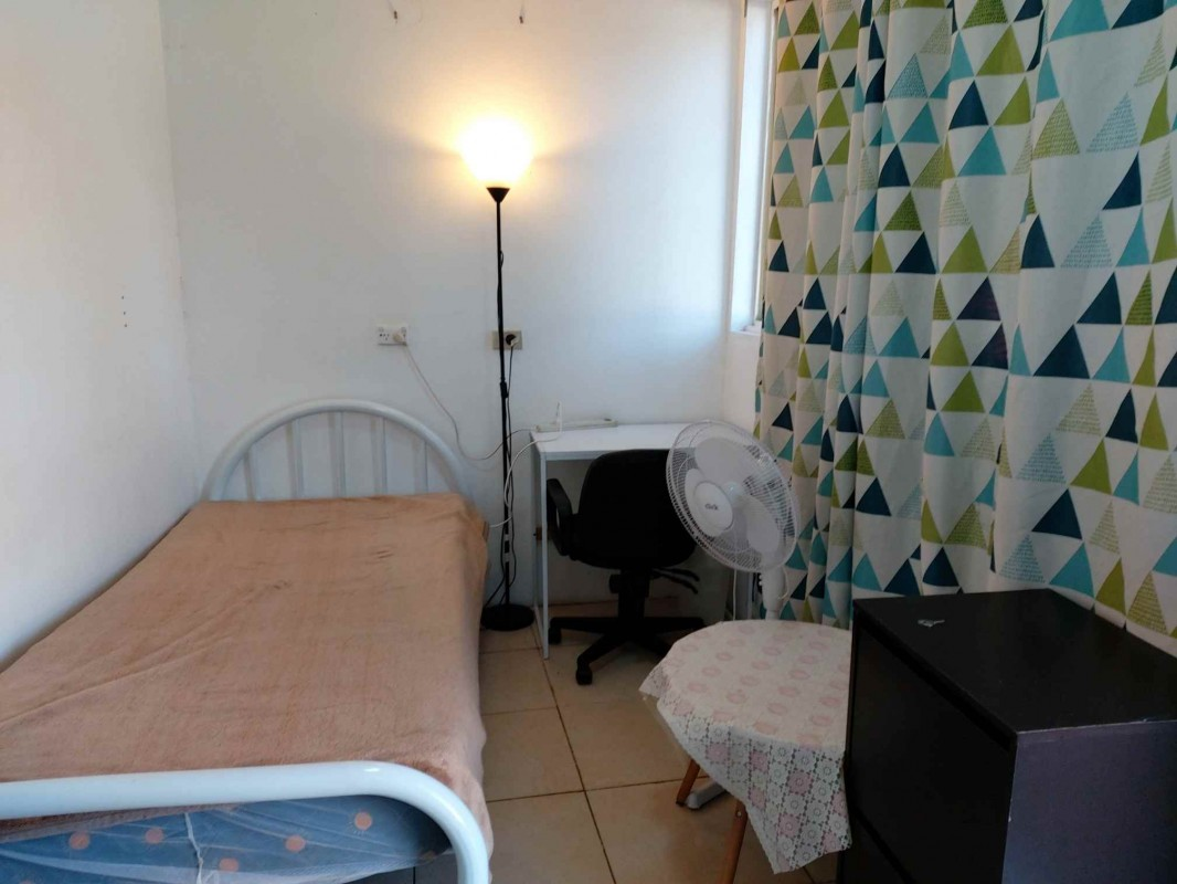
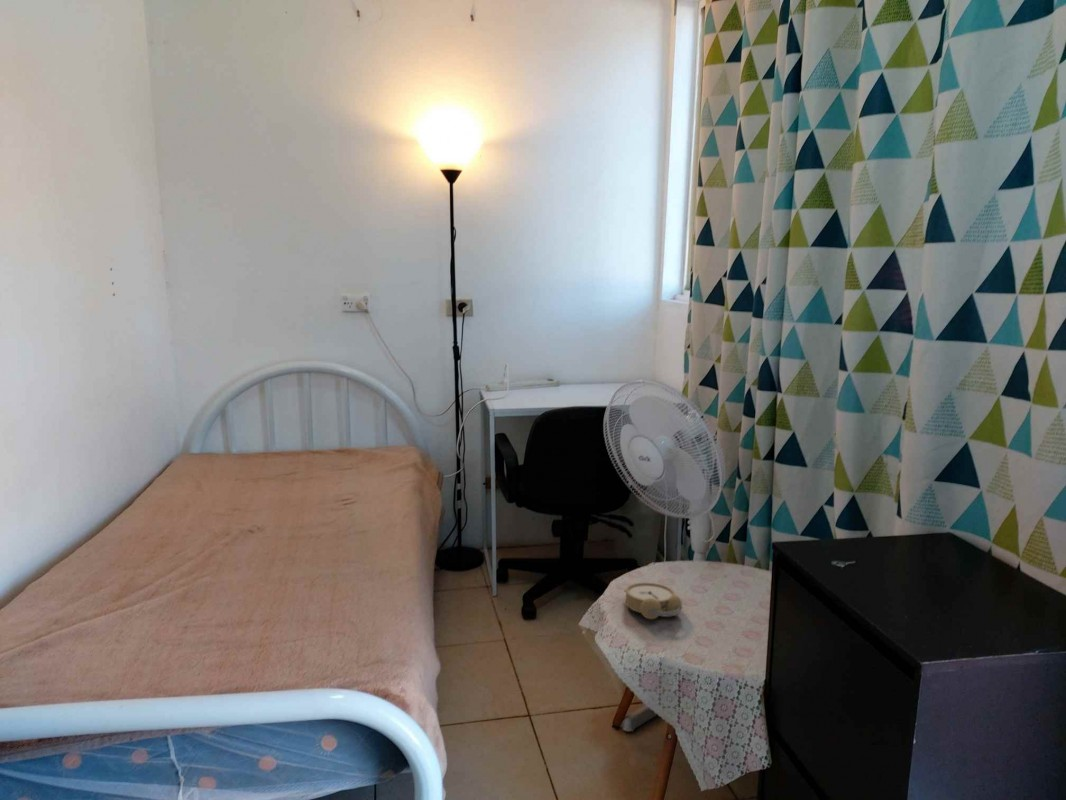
+ alarm clock (654, 599)
